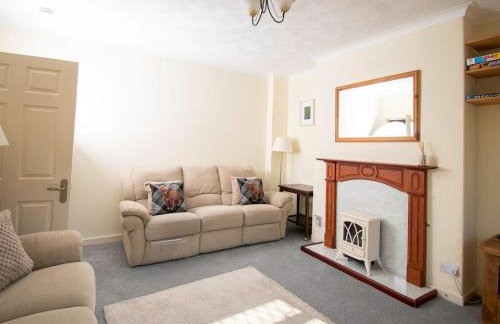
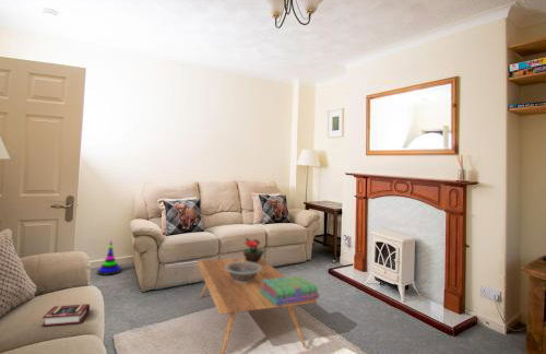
+ stacking toy (110, 256)
+ stack of books (288, 288)
+ book (67, 314)
+ decorative bowl (242, 273)
+ potted flower (253, 251)
+ coffee table (245, 297)
